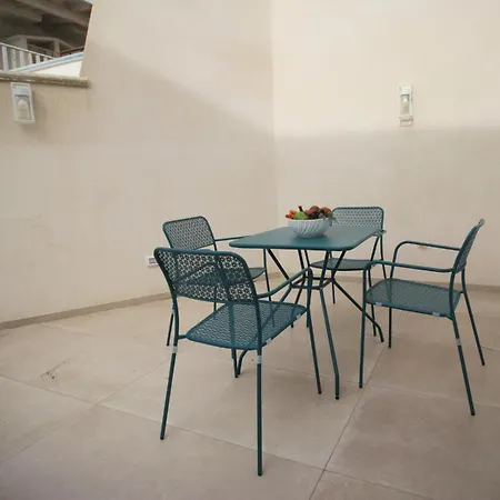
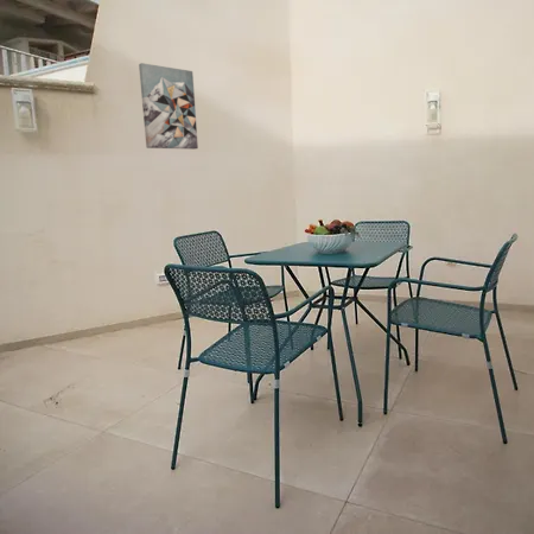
+ wall art (170, 108)
